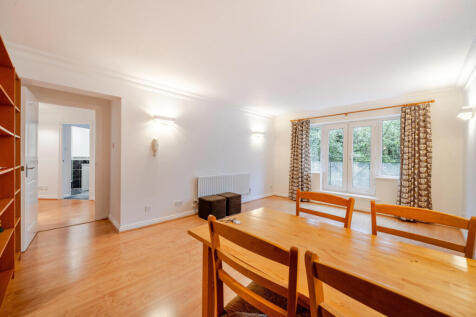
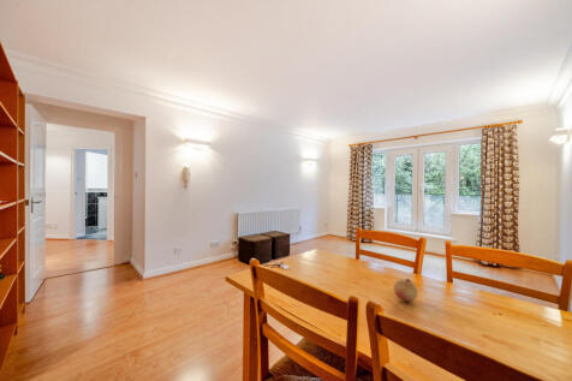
+ fruit (405, 288)
